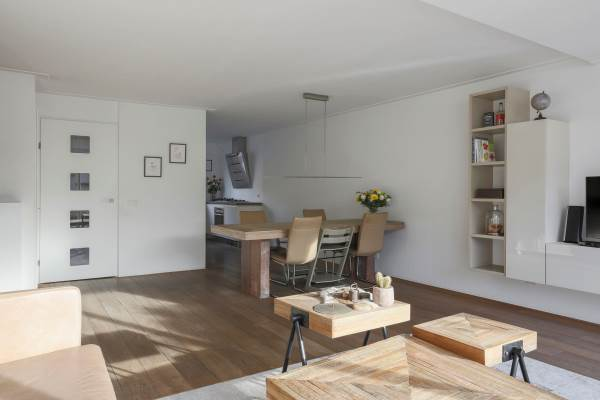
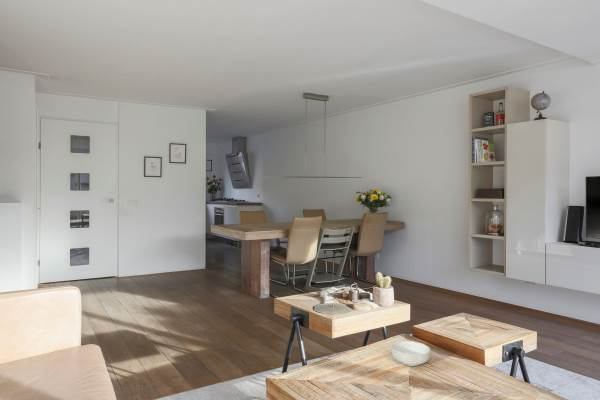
+ cereal bowl (410, 354)
